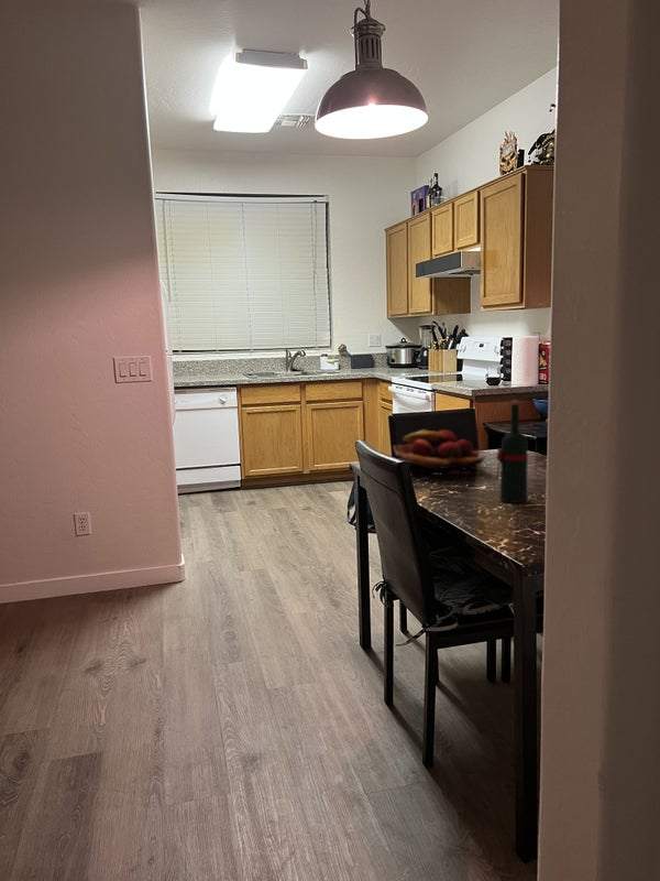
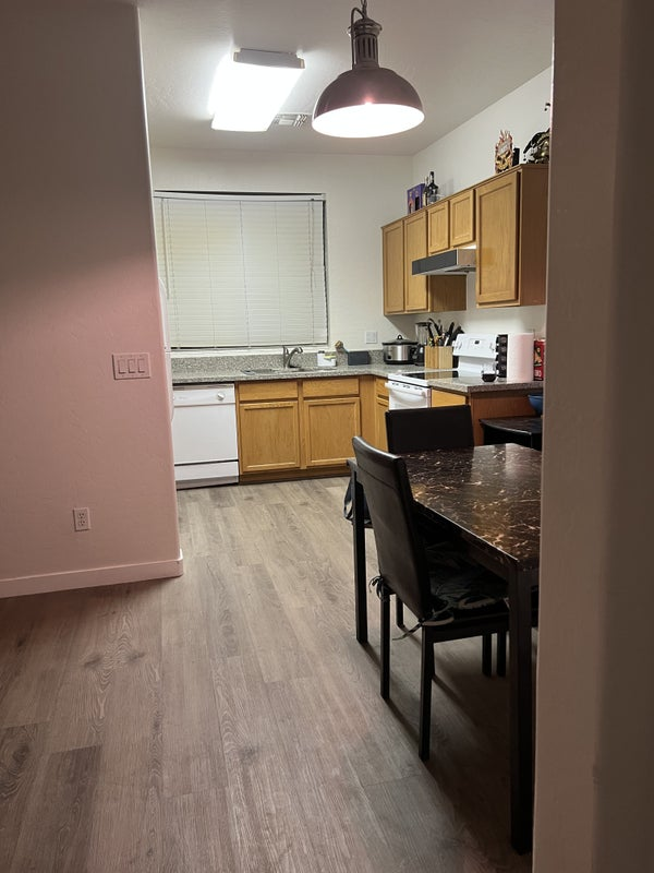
- wine bottle (510, 450)
- fruit basket (437, 449)
